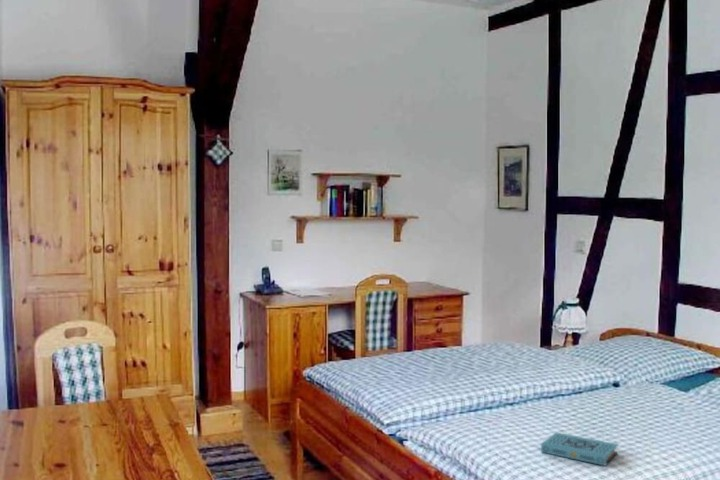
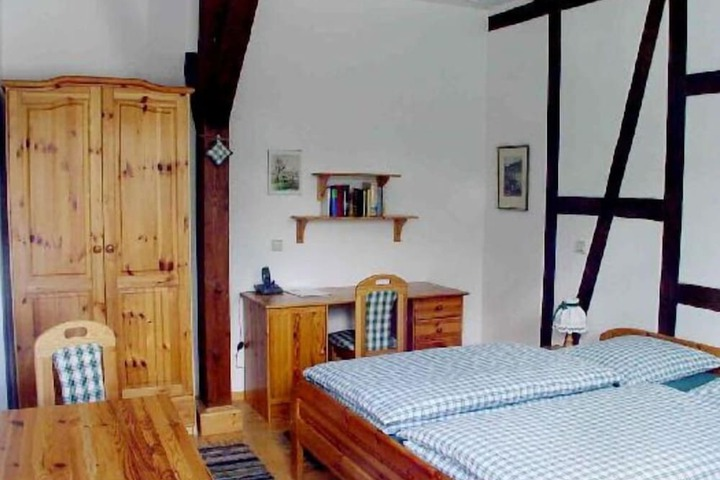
- book (579, 448)
